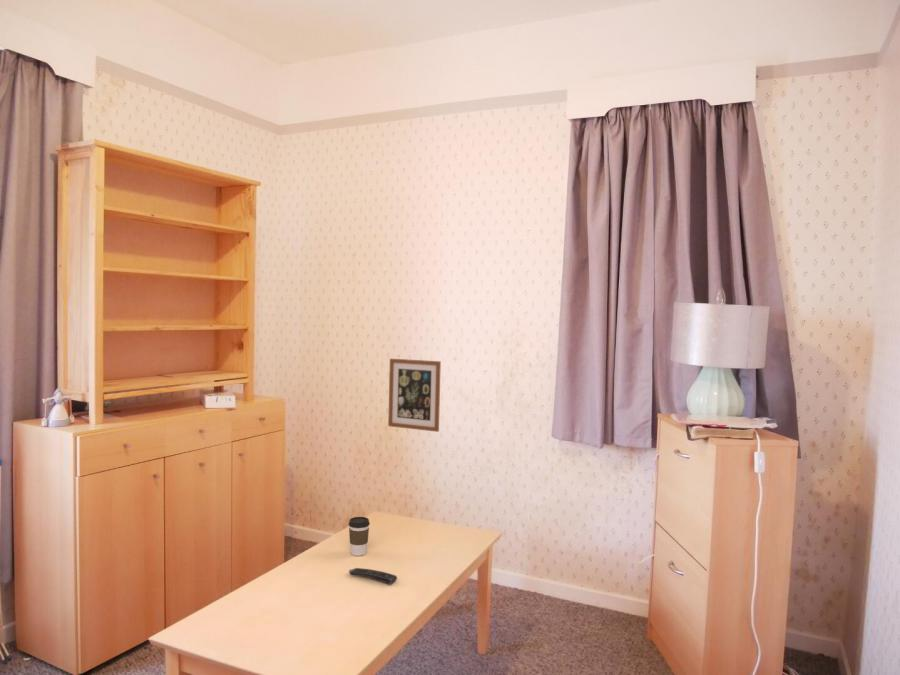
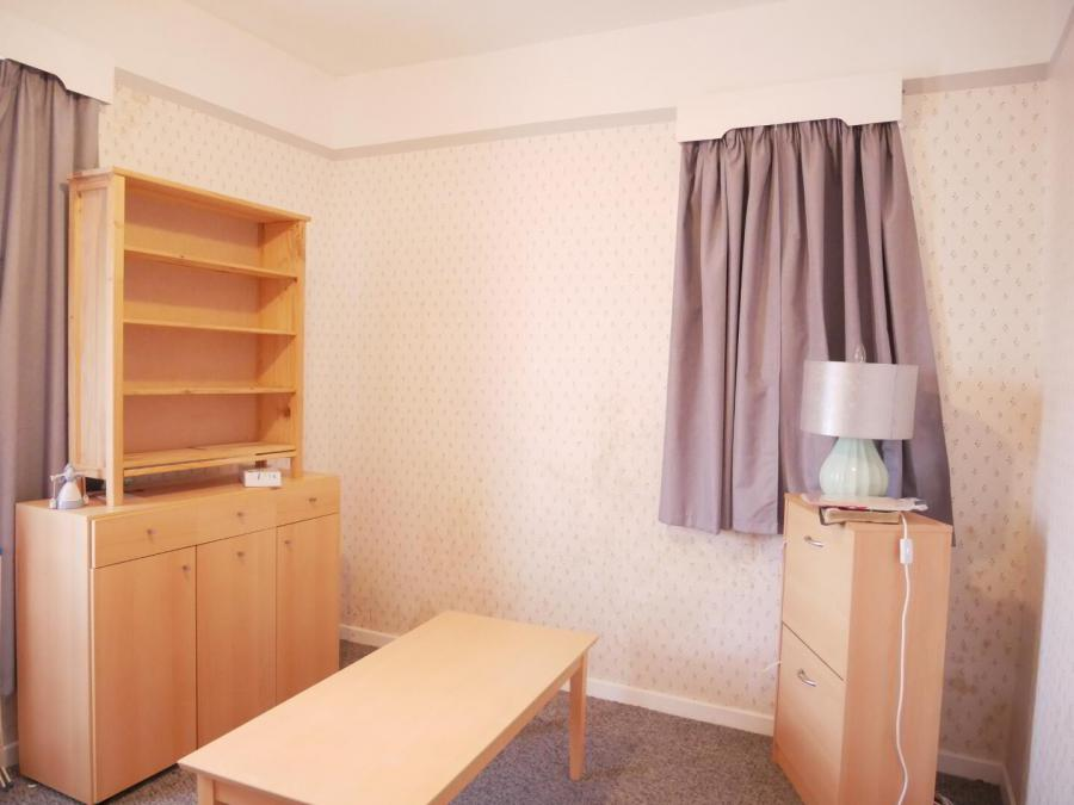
- wall art (413, 394)
- coffee cup (358, 536)
- remote control (371, 574)
